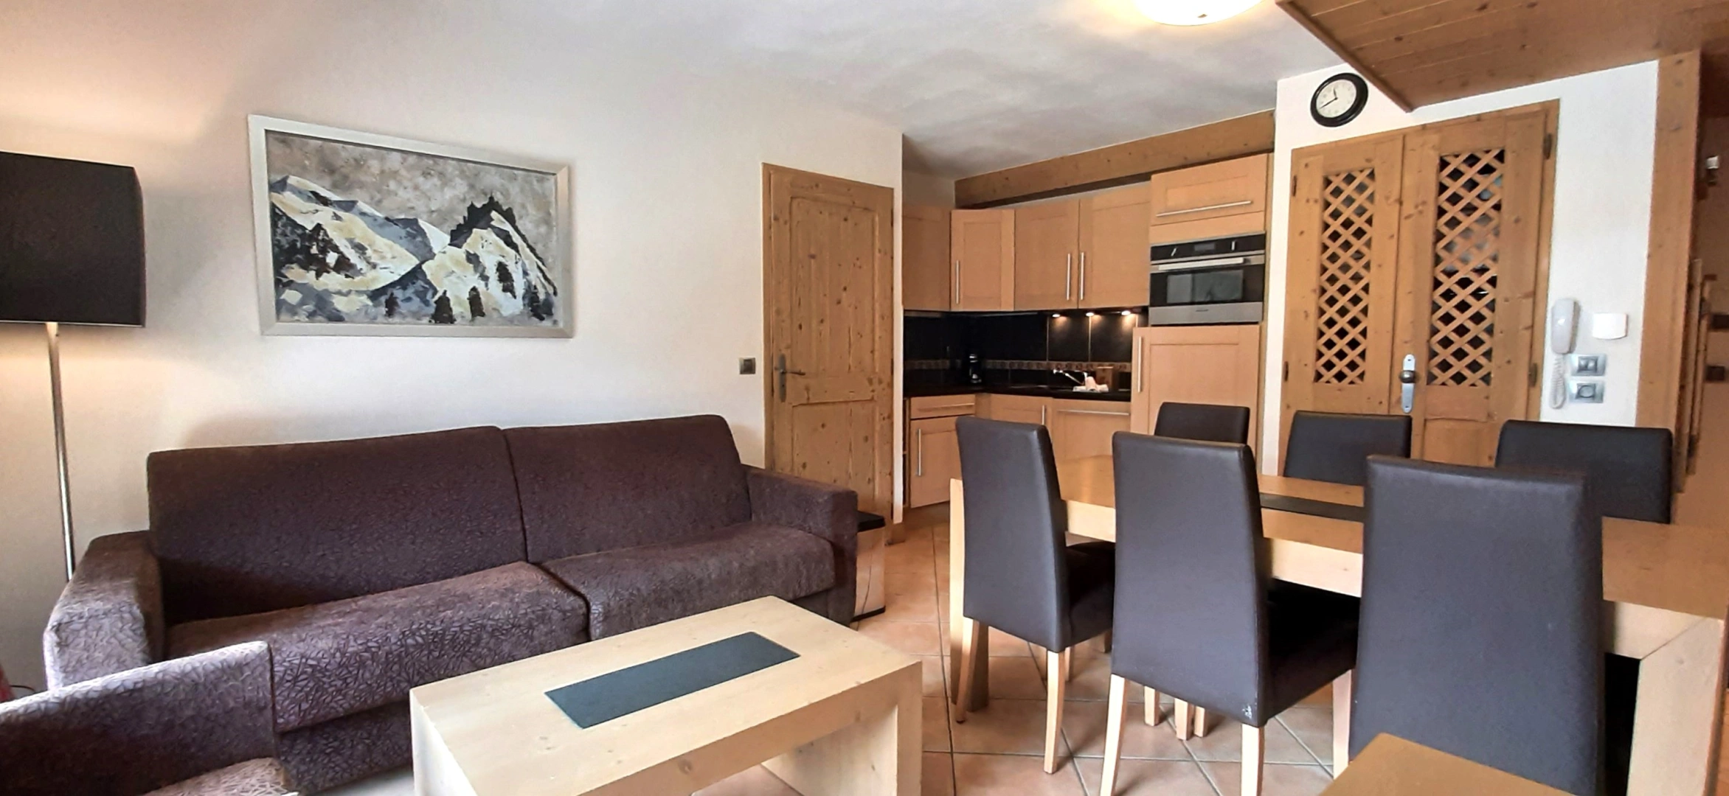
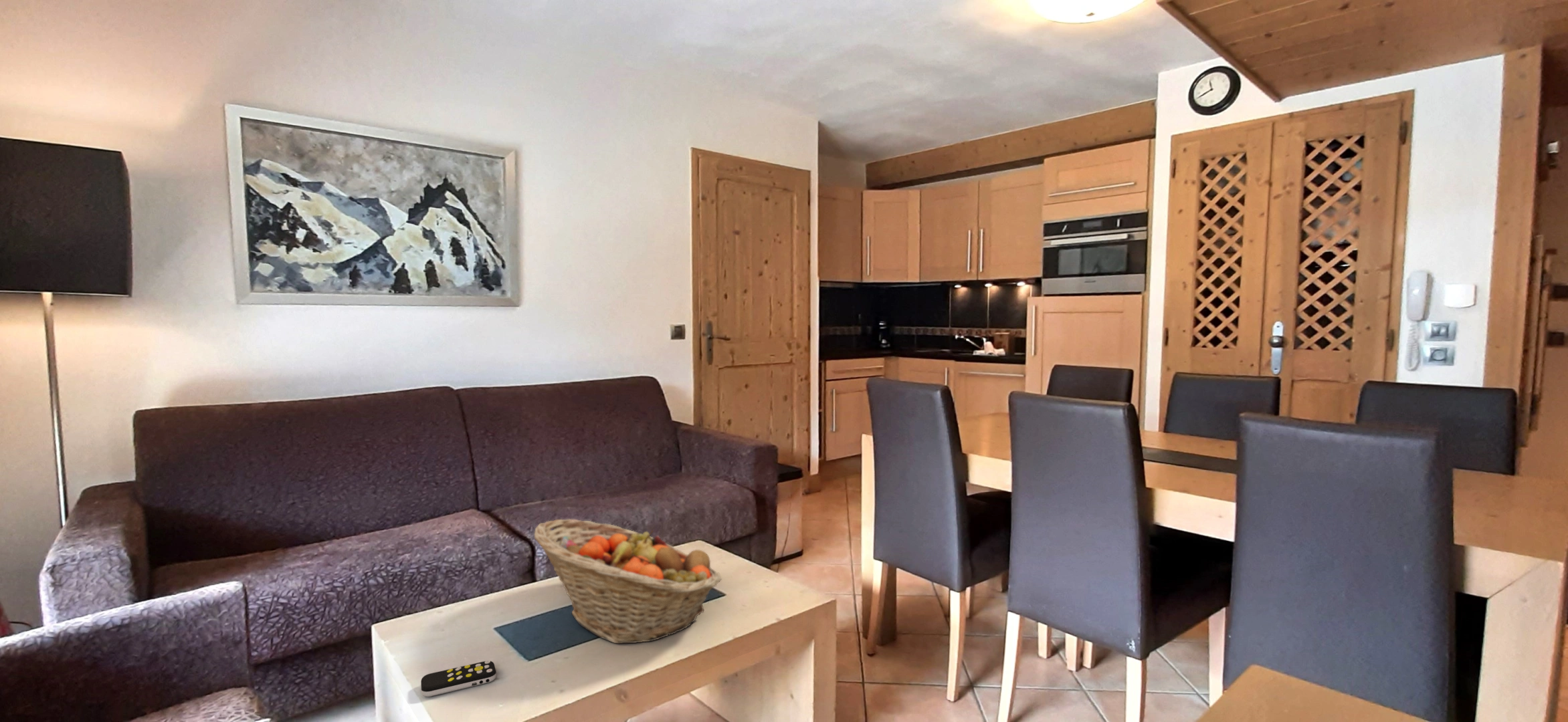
+ remote control (459, 677)
+ fruit basket (627, 568)
